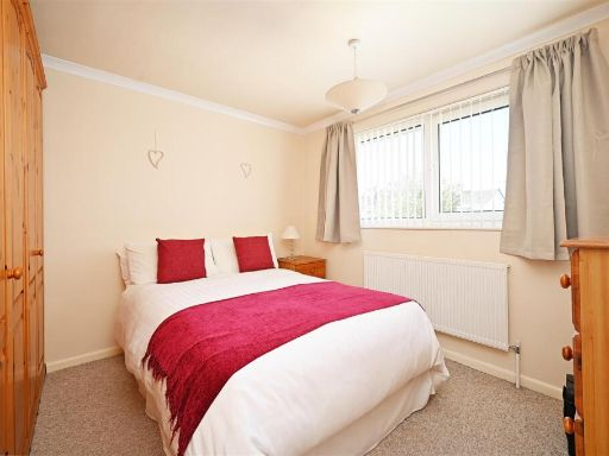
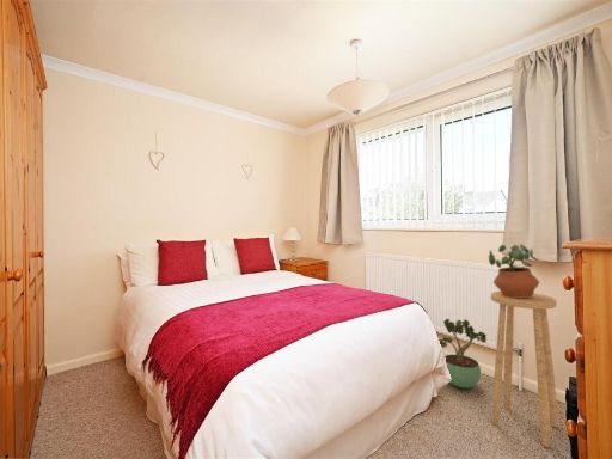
+ potted plant (463, 351)
+ stool (512, 360)
+ potted plant (518, 269)
